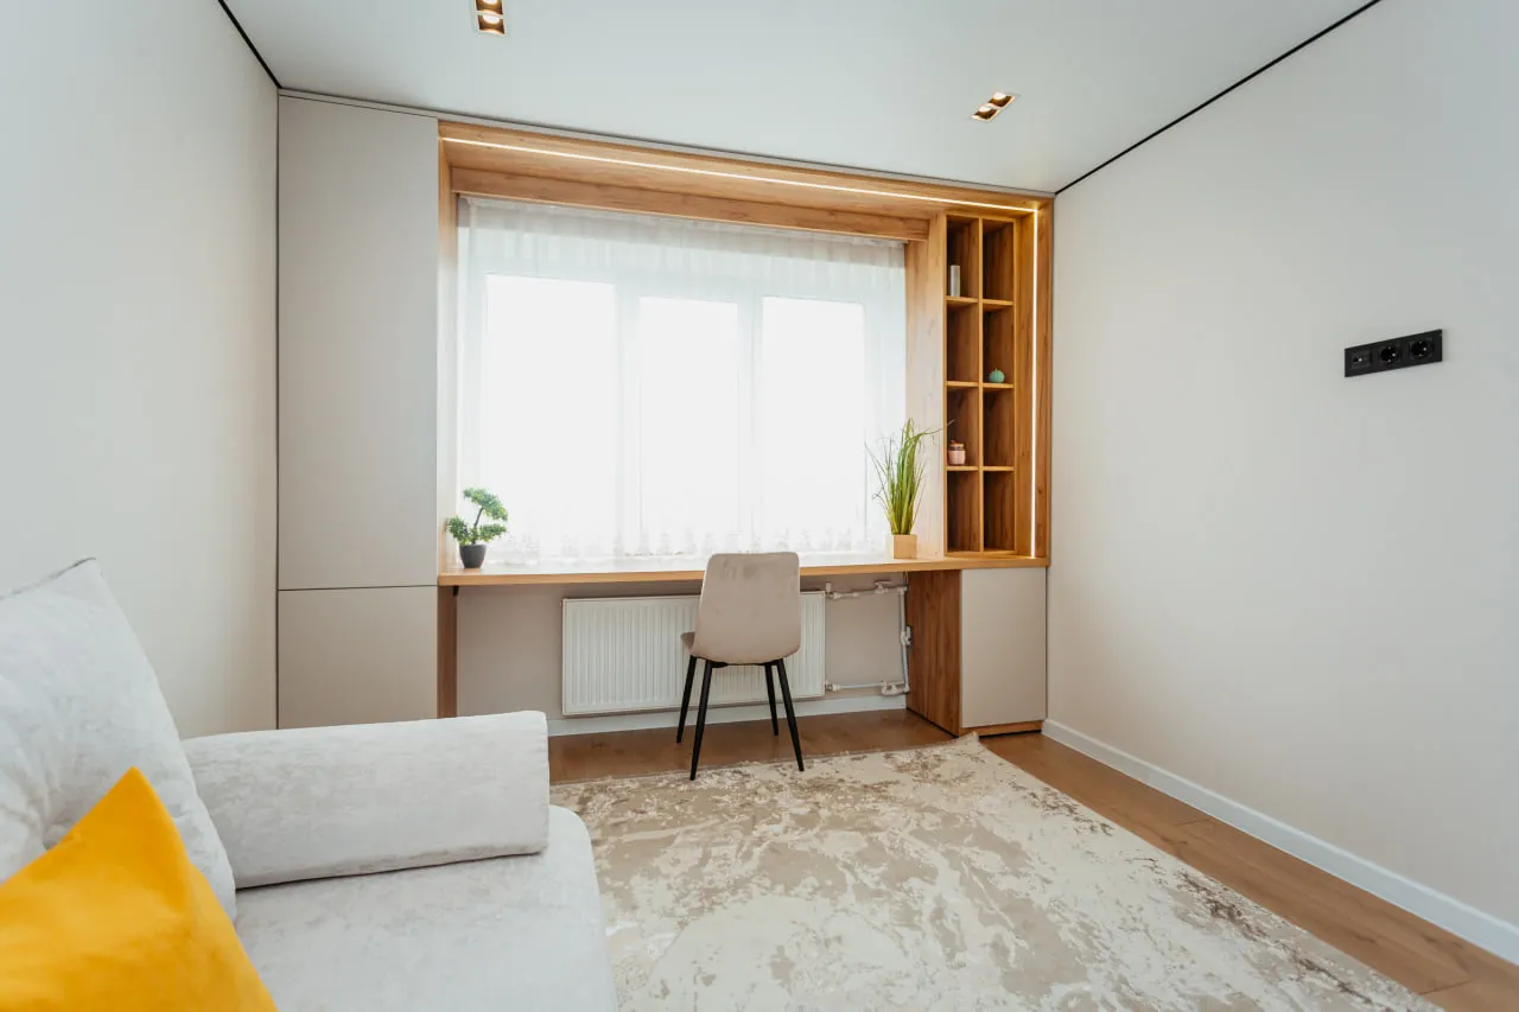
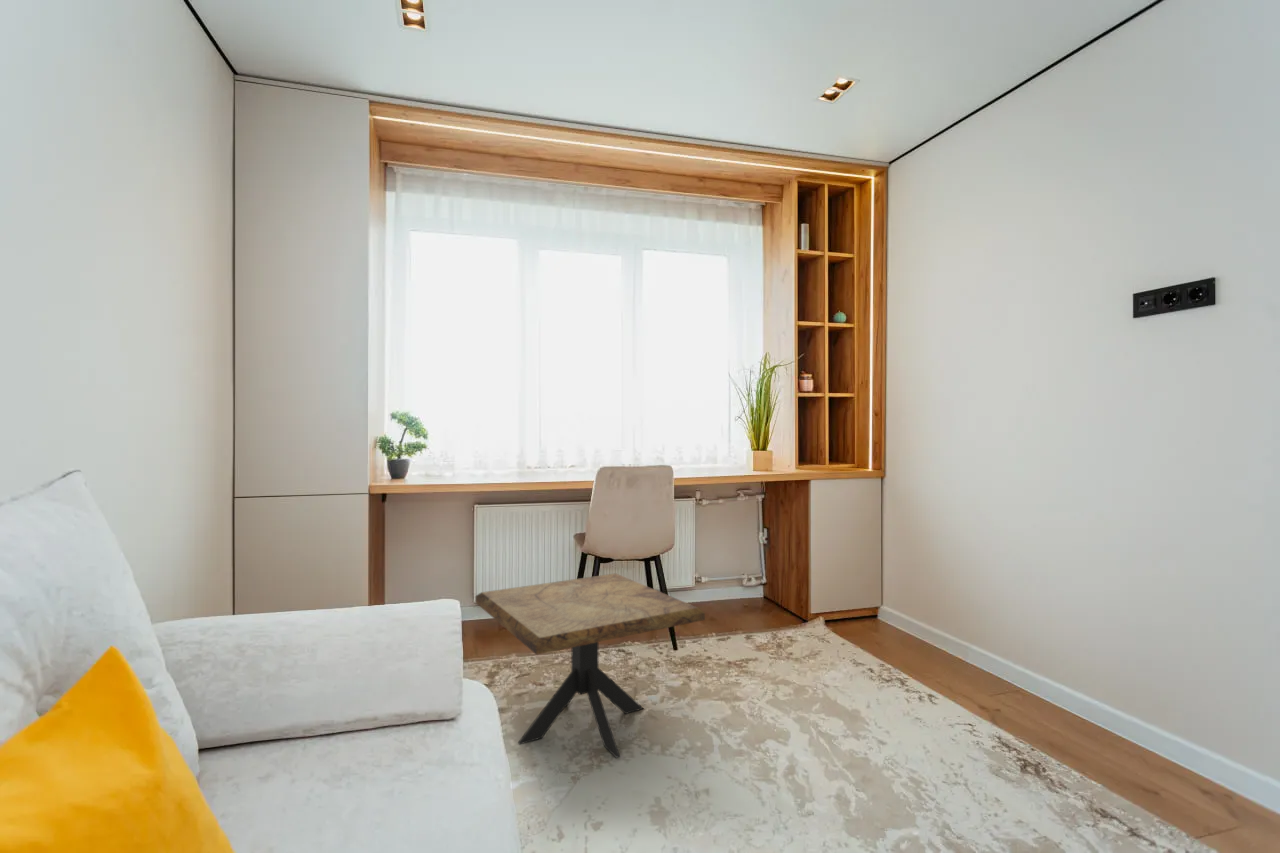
+ side table (584, 662)
